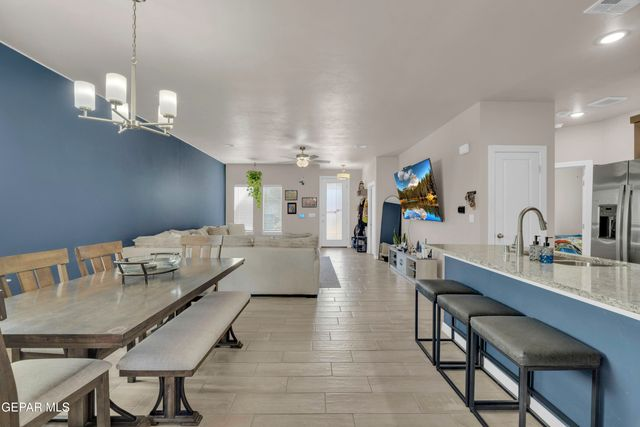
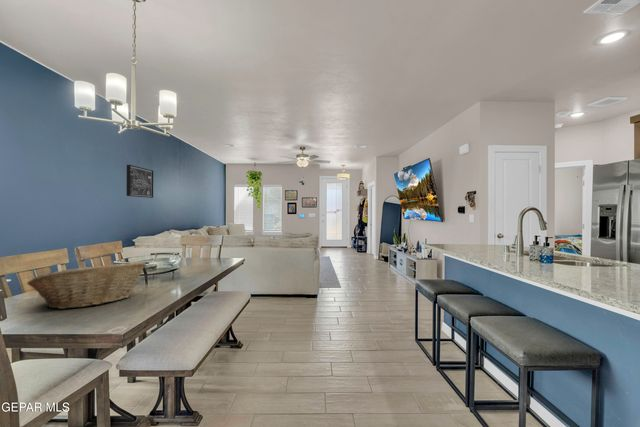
+ fruit basket (92, 281)
+ wall art (140, 182)
